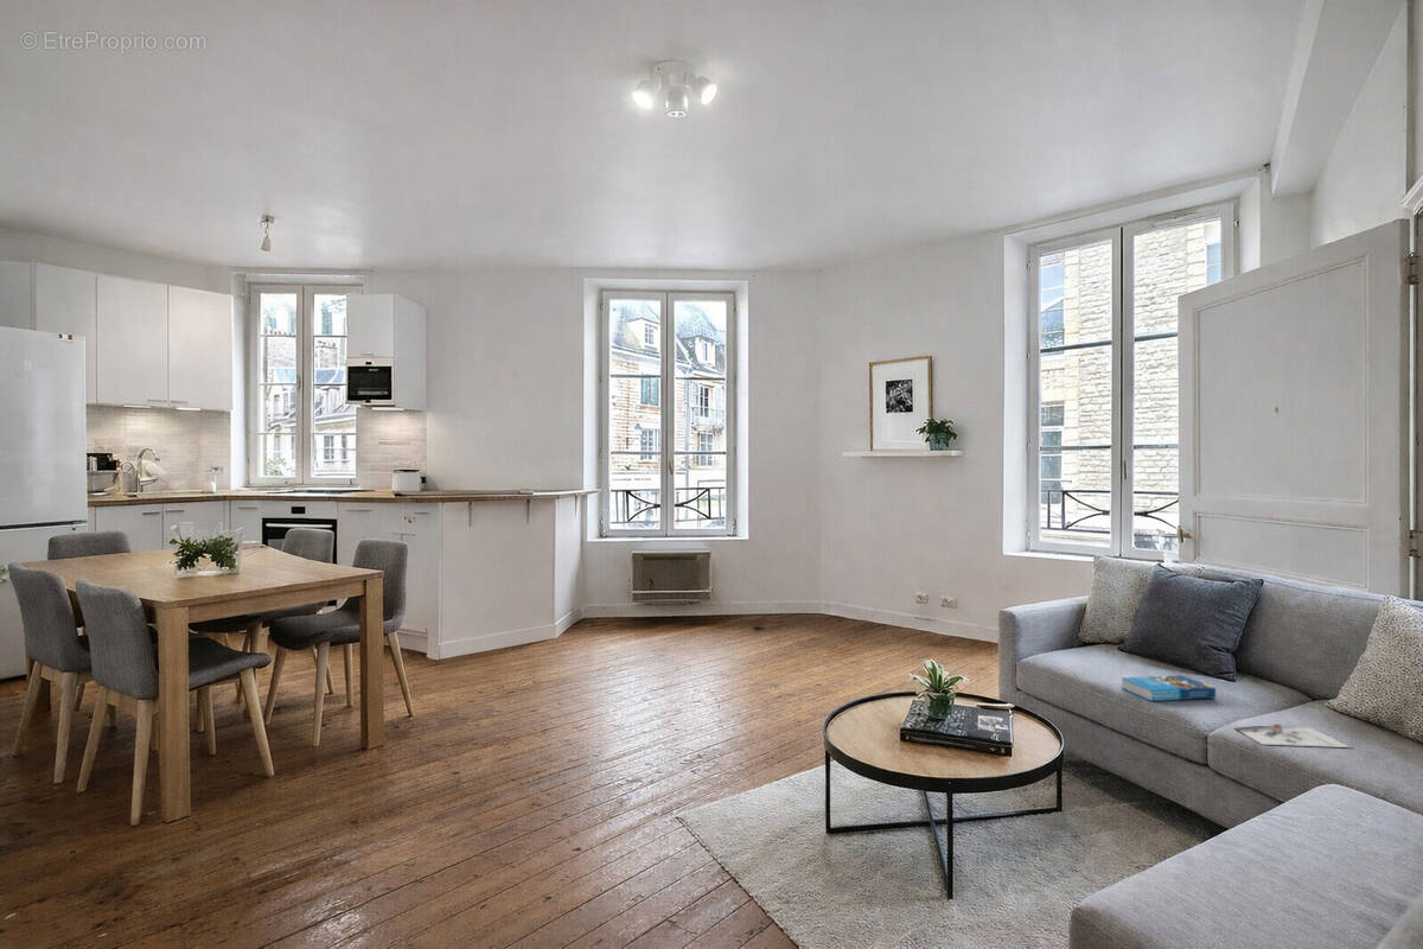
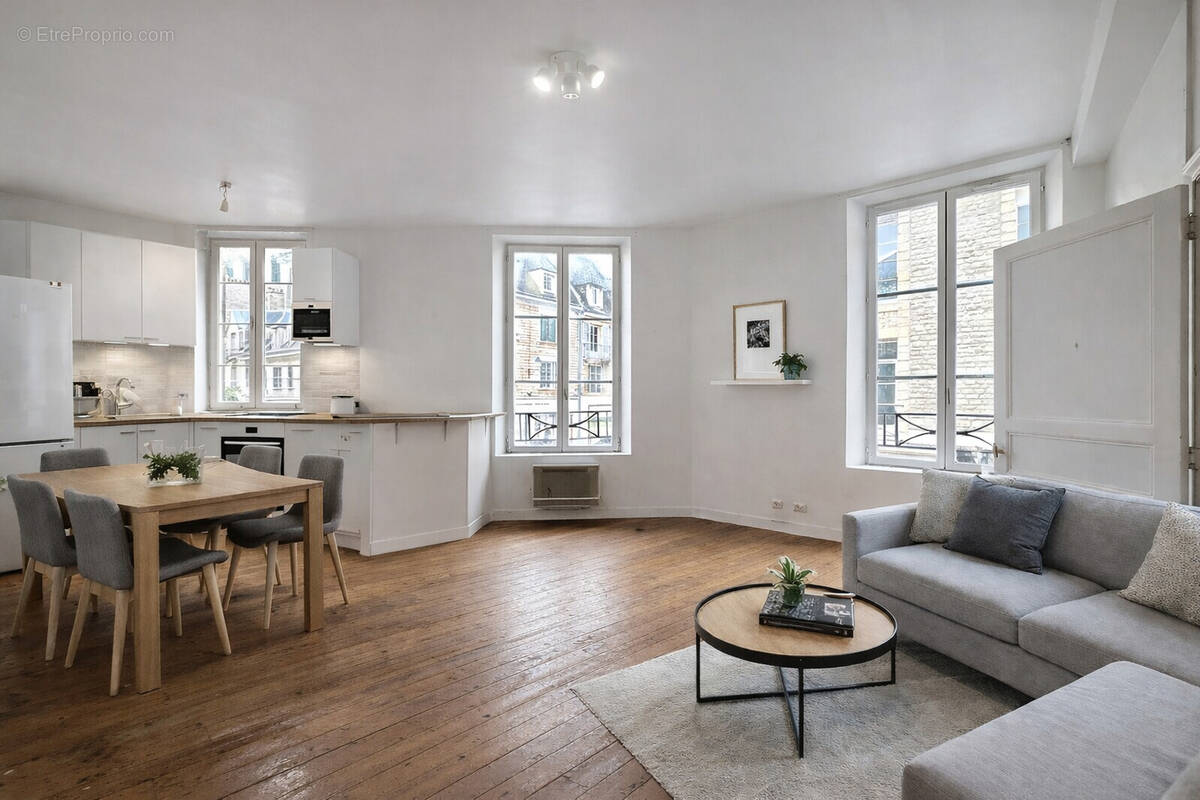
- book (1167, 687)
- architectural model (1287, 732)
